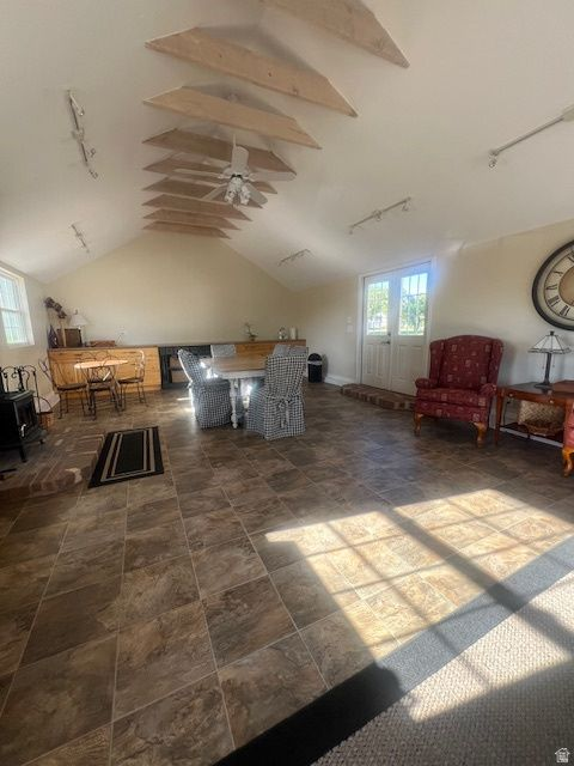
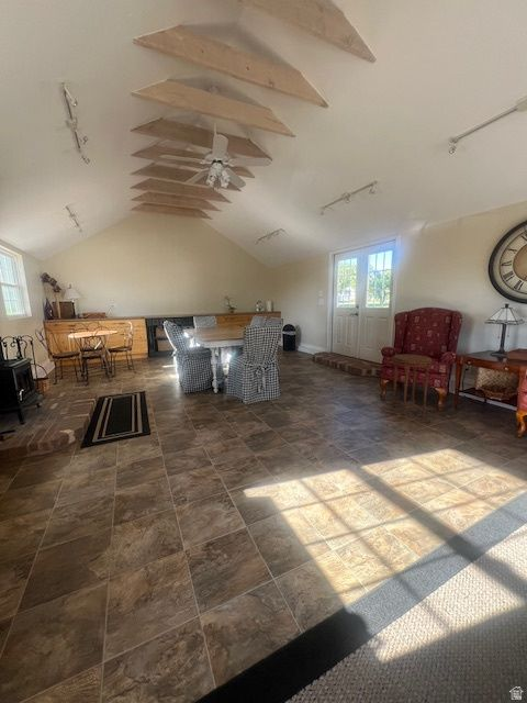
+ side table (406, 386)
